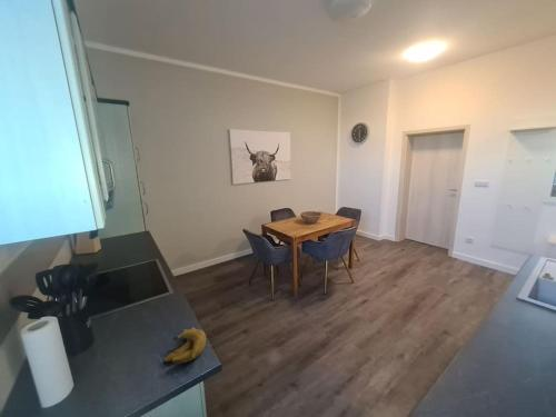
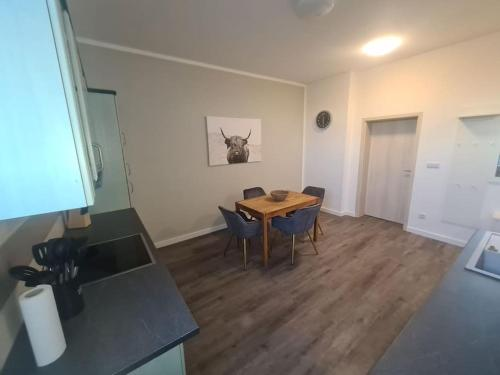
- banana (185, 344)
